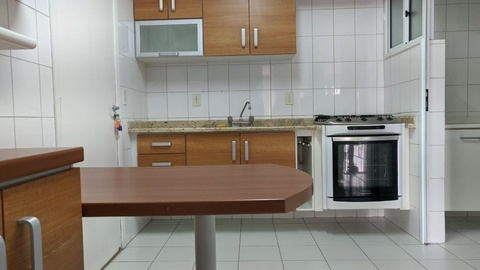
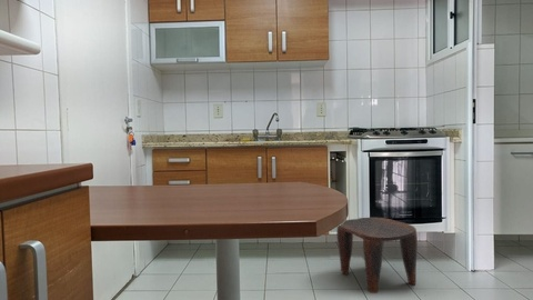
+ stool (375, 251)
